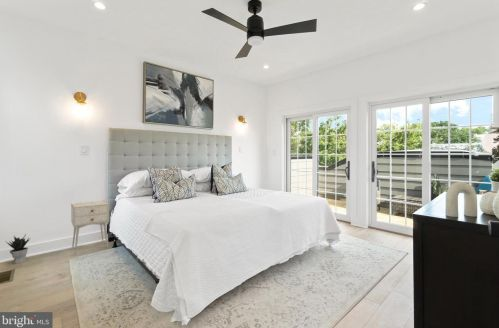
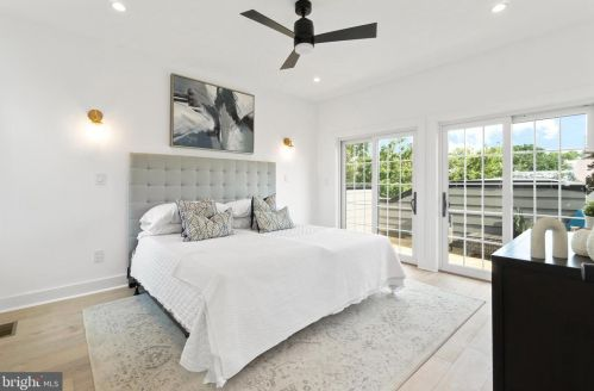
- potted plant (17, 248)
- nightstand (90, 224)
